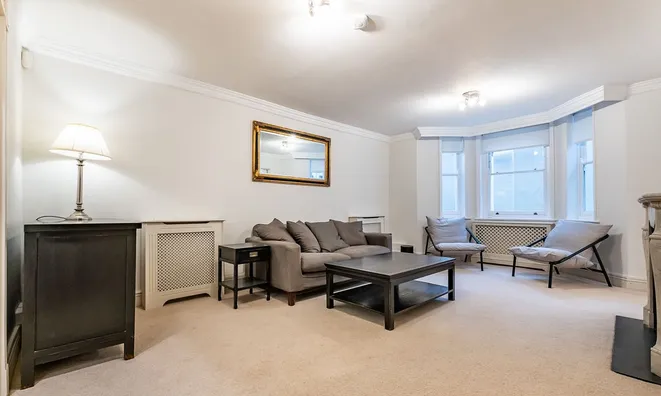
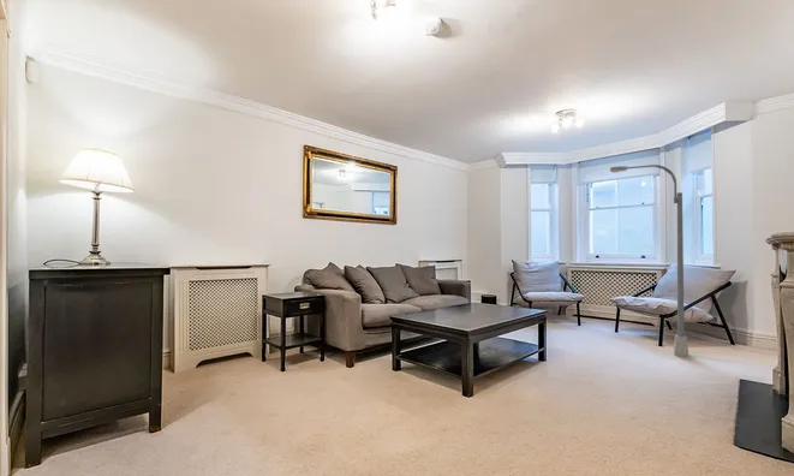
+ floor lamp (677, 257)
